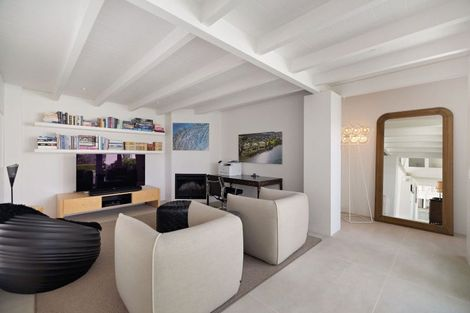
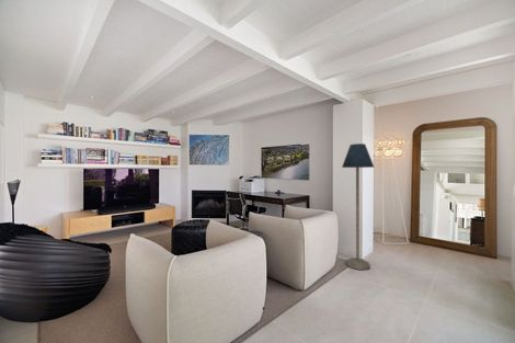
+ floor lamp (357, 204)
